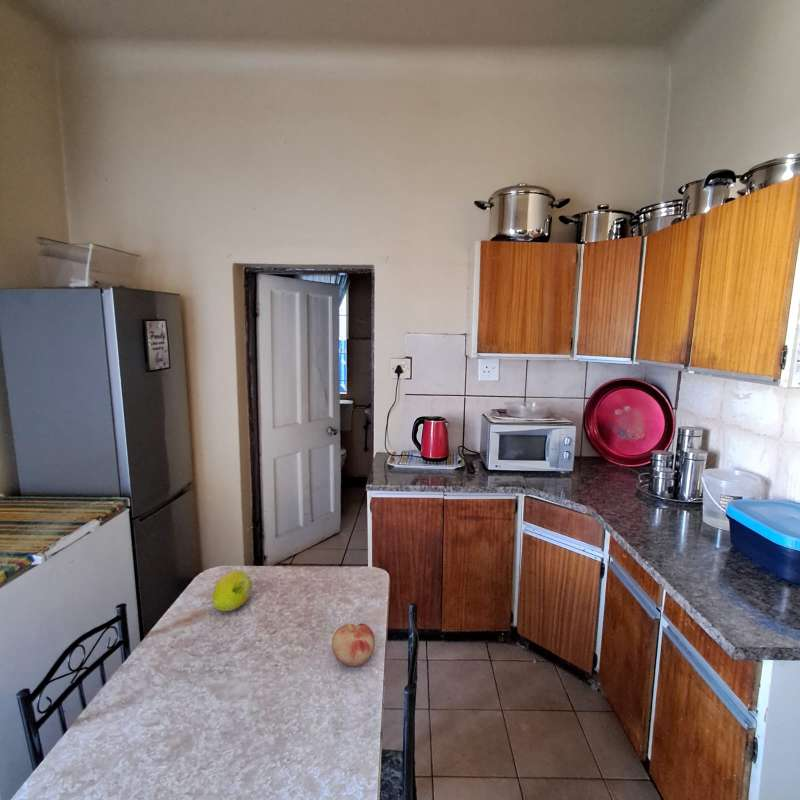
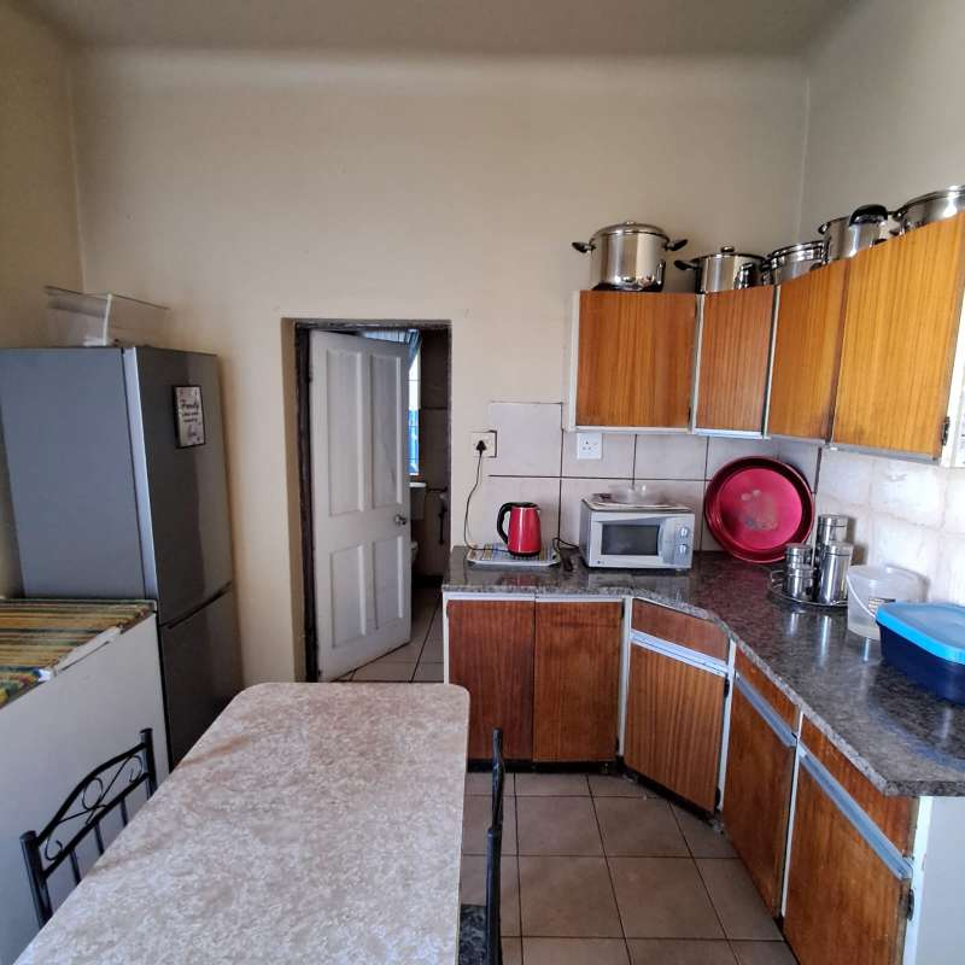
- fruit (353, 643)
- fruit (232, 590)
